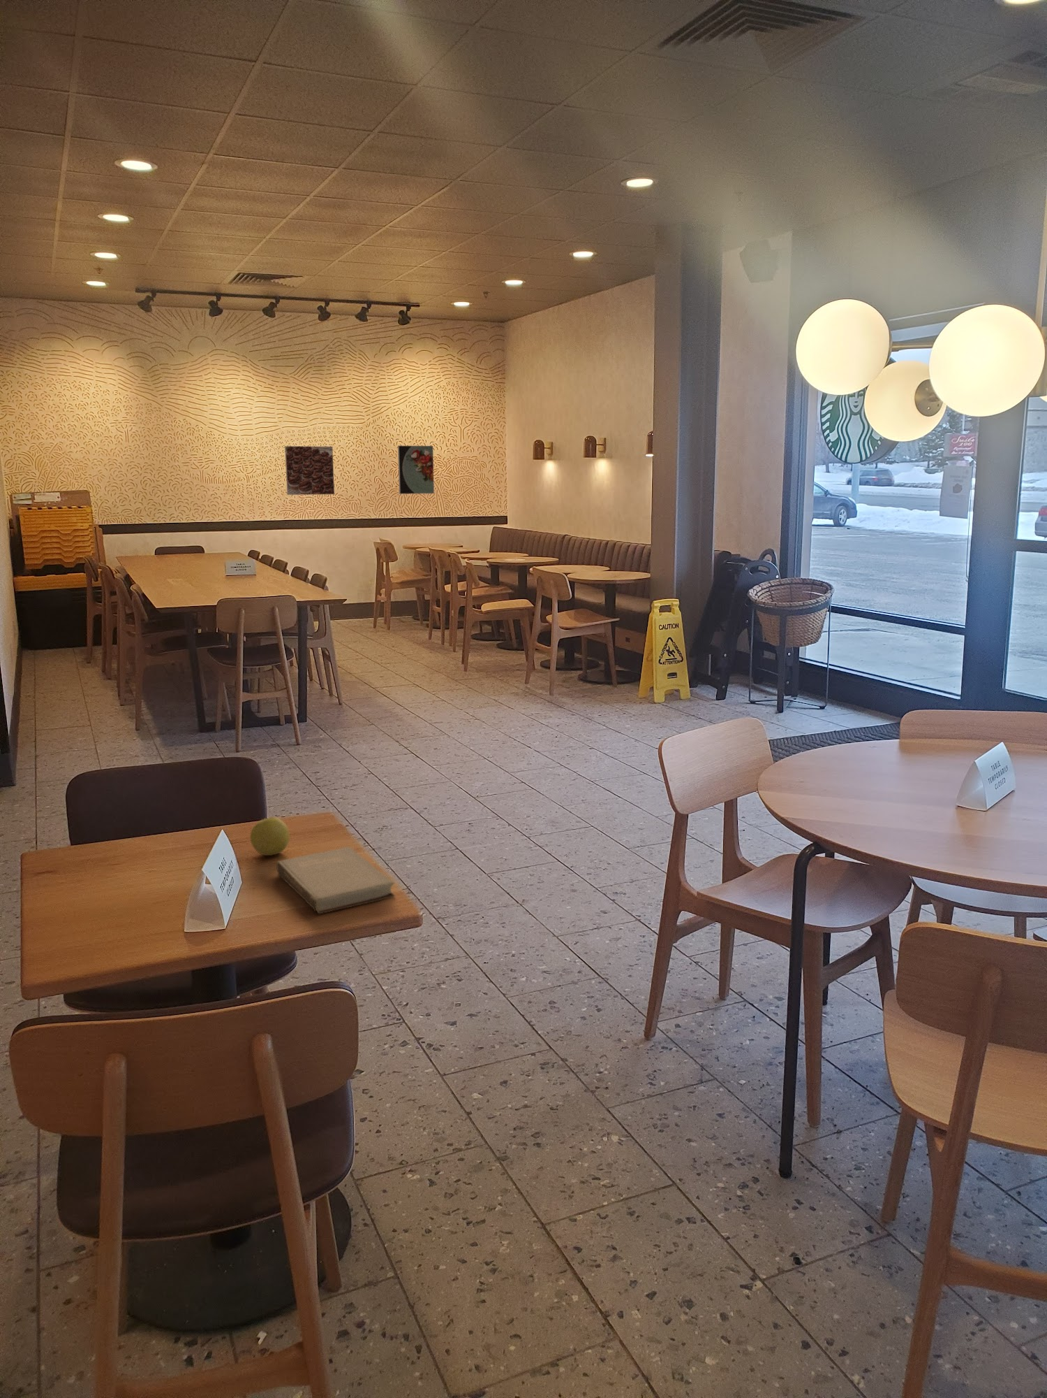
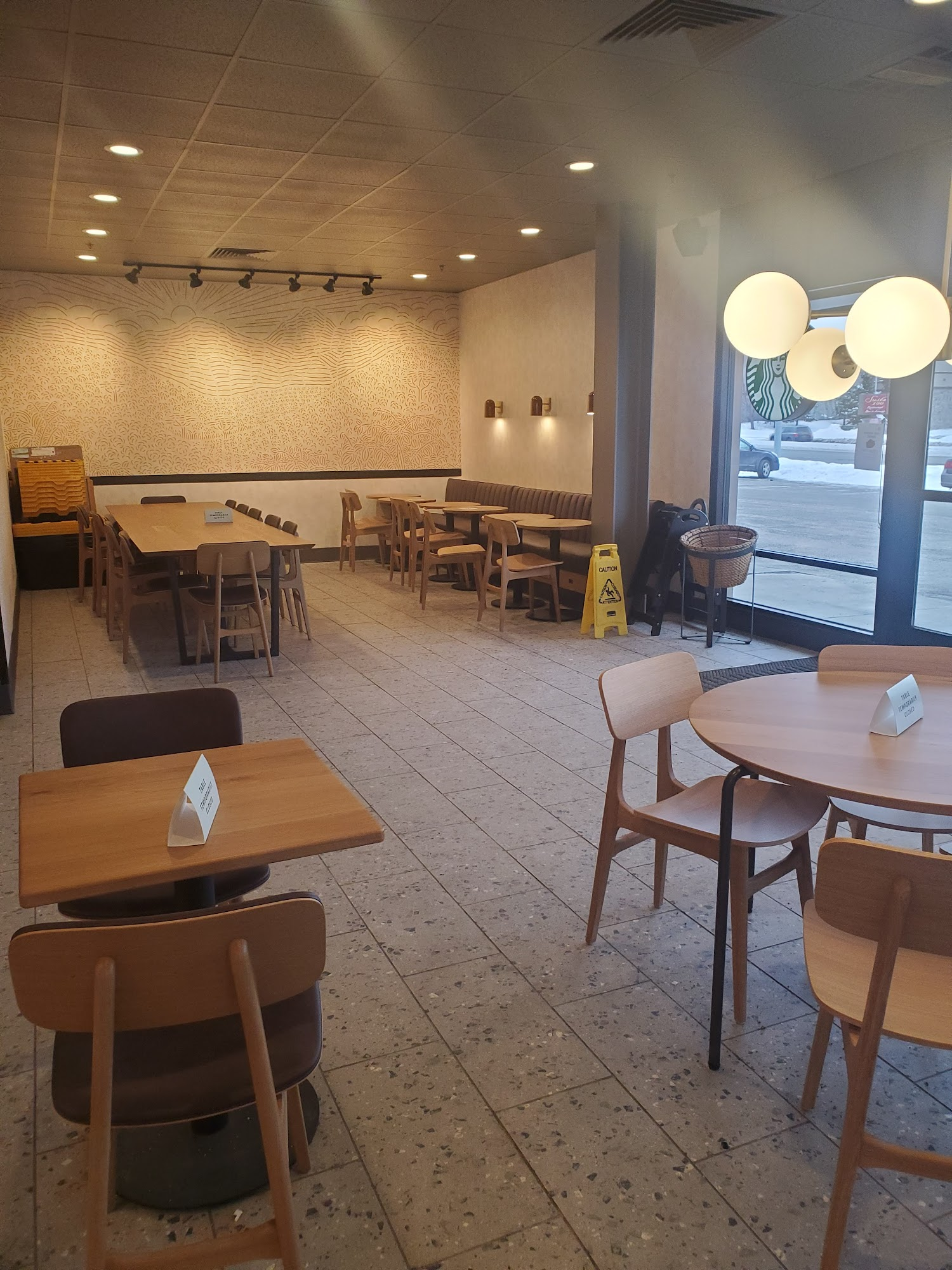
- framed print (416, 470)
- apple (271, 835)
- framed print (310, 470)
- book (333, 878)
